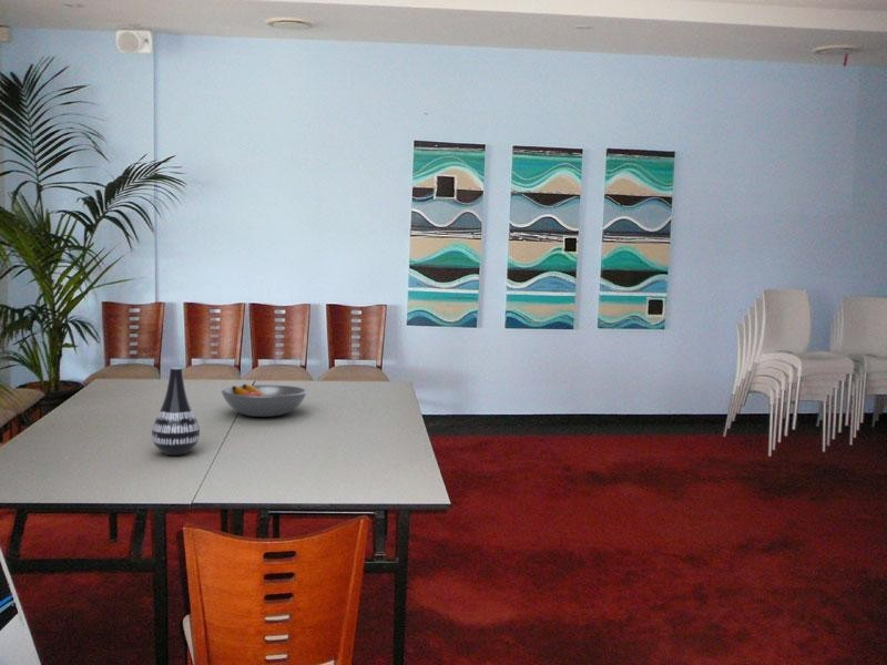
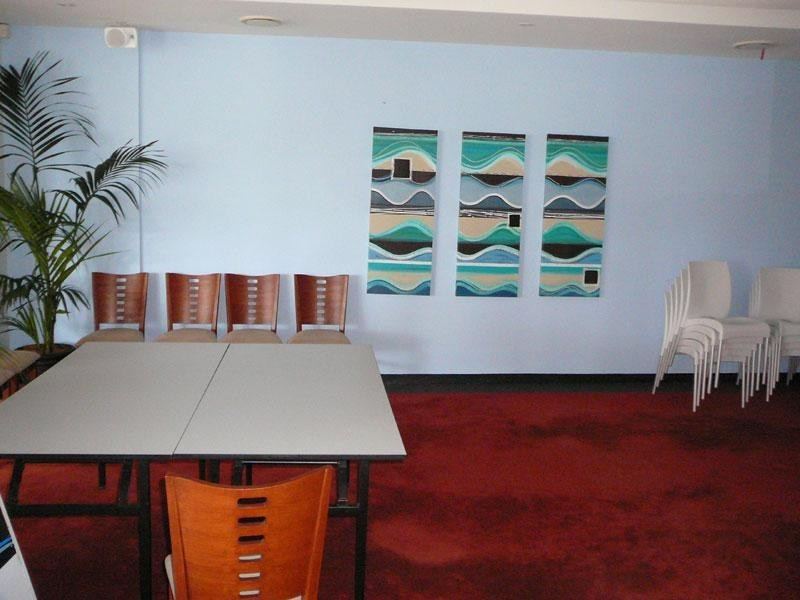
- fruit bowl (264, 399)
- vase (175, 410)
